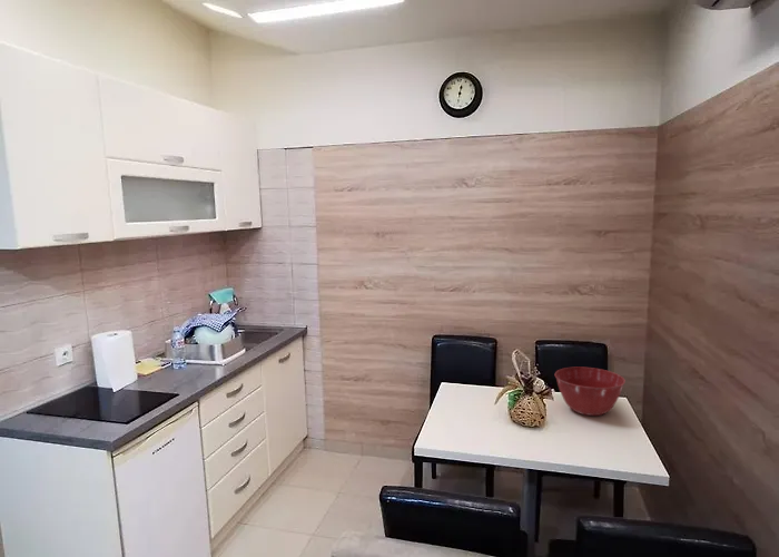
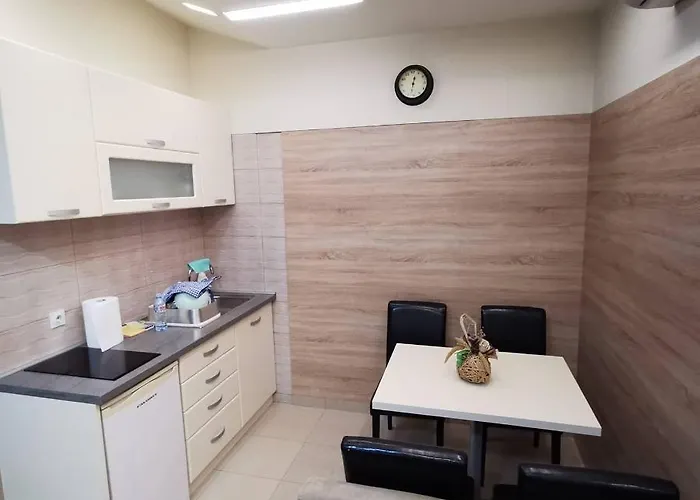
- mixing bowl (588, 393)
